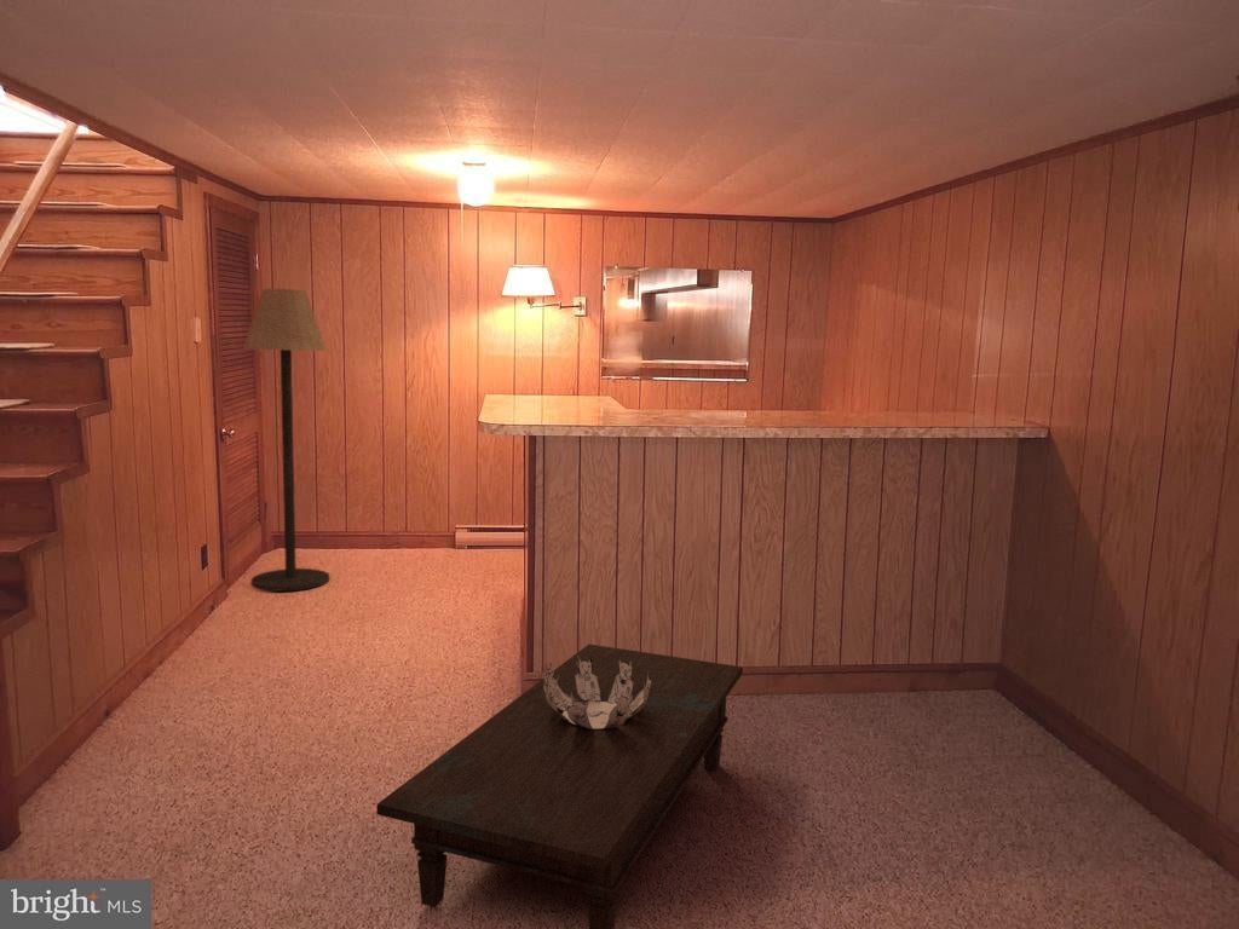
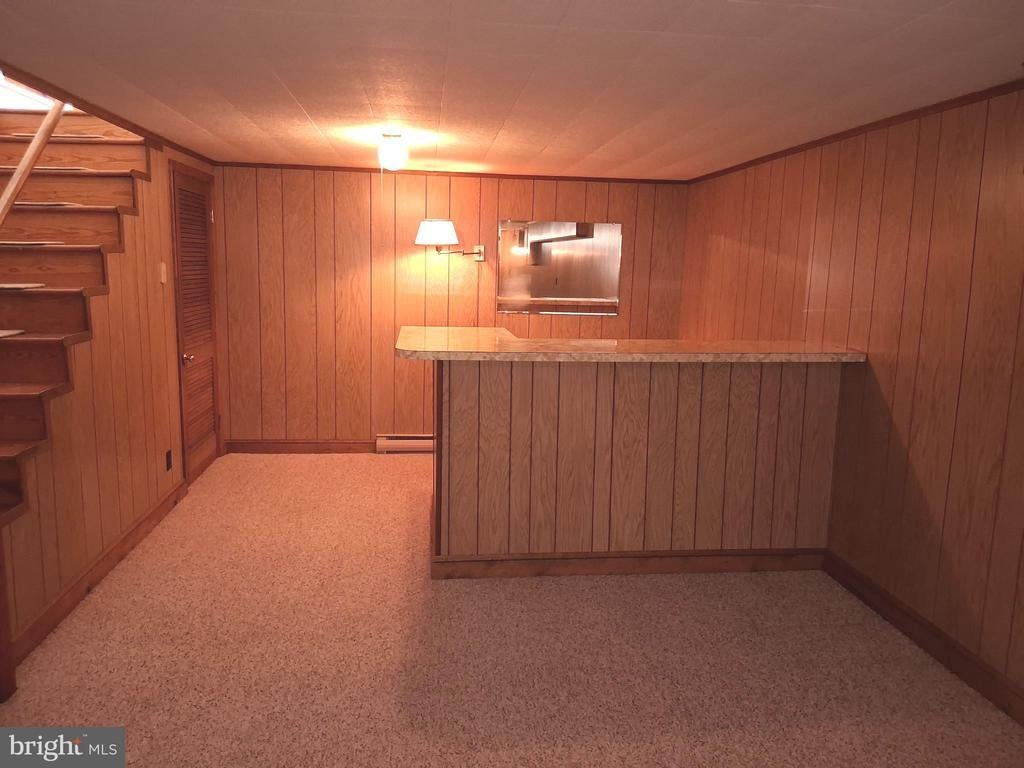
- coffee table (593, 774)
- decorative bowl (595, 687)
- floor lamp (287, 438)
